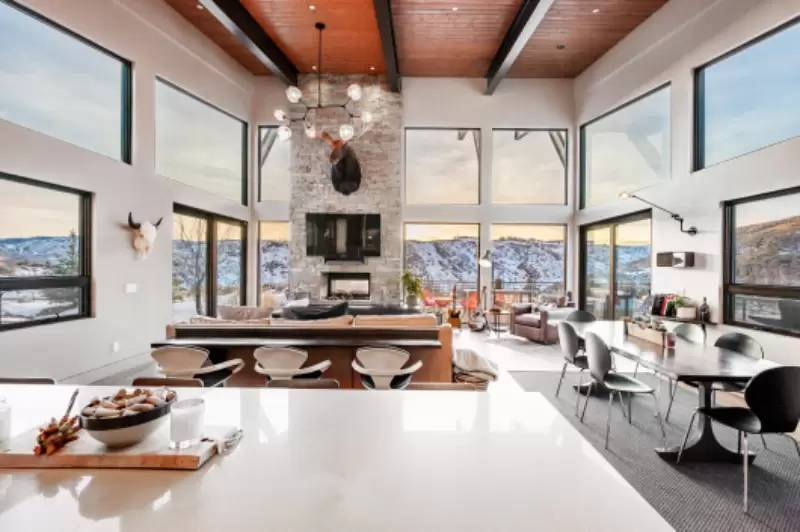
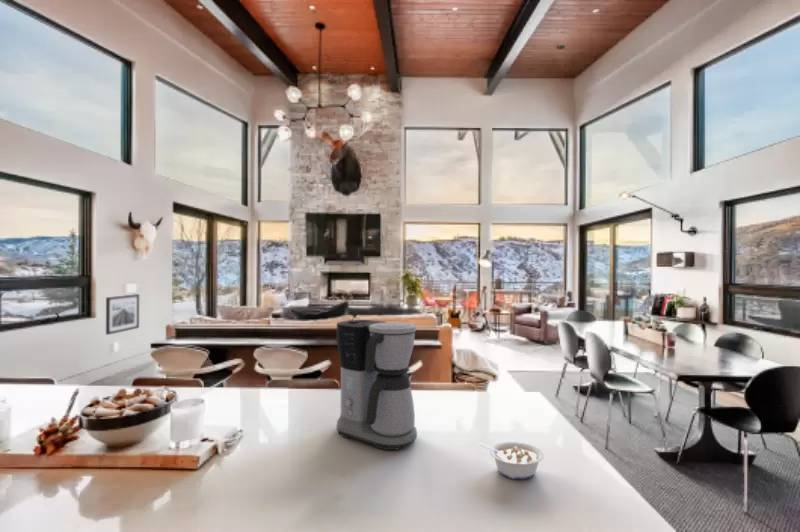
+ coffee maker (371, 379)
+ legume (514, 459)
+ wall art (123, 313)
